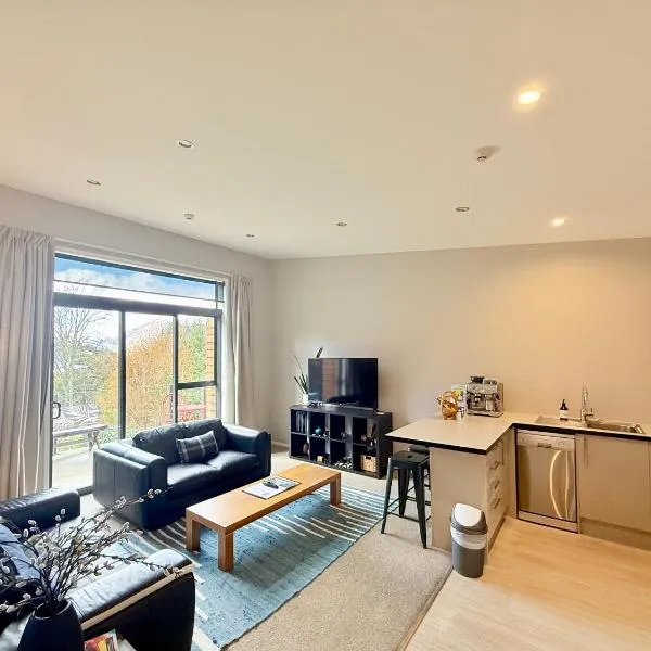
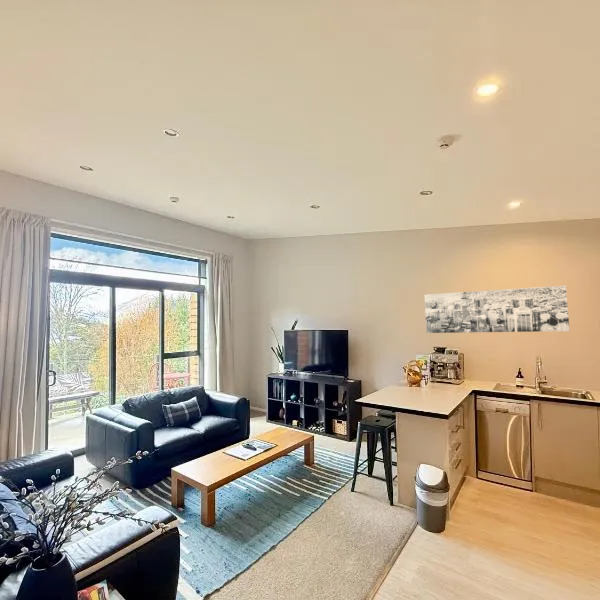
+ wall art (490, 311)
